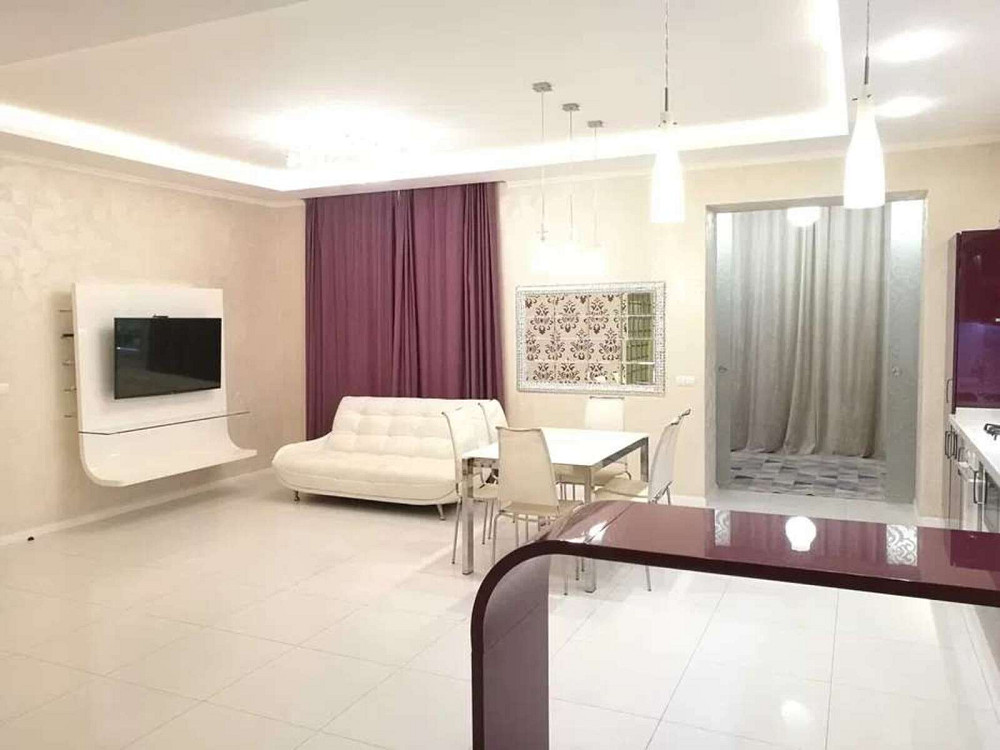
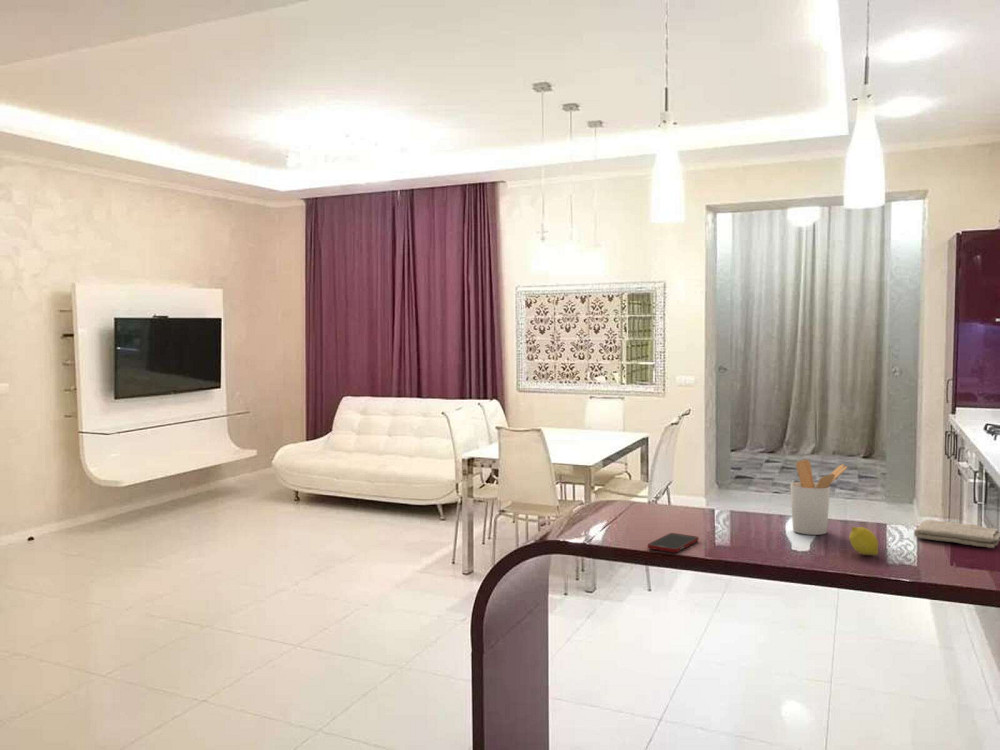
+ utensil holder (819, 496)
+ fruit (863, 540)
+ washcloth (957, 532)
+ cell phone (673, 542)
